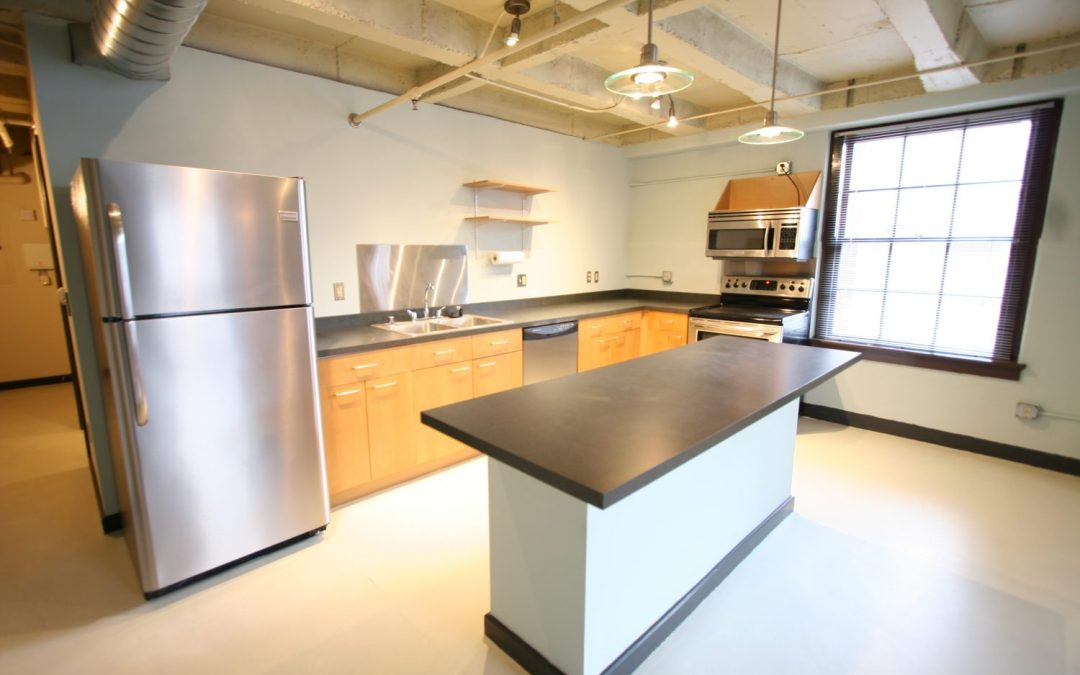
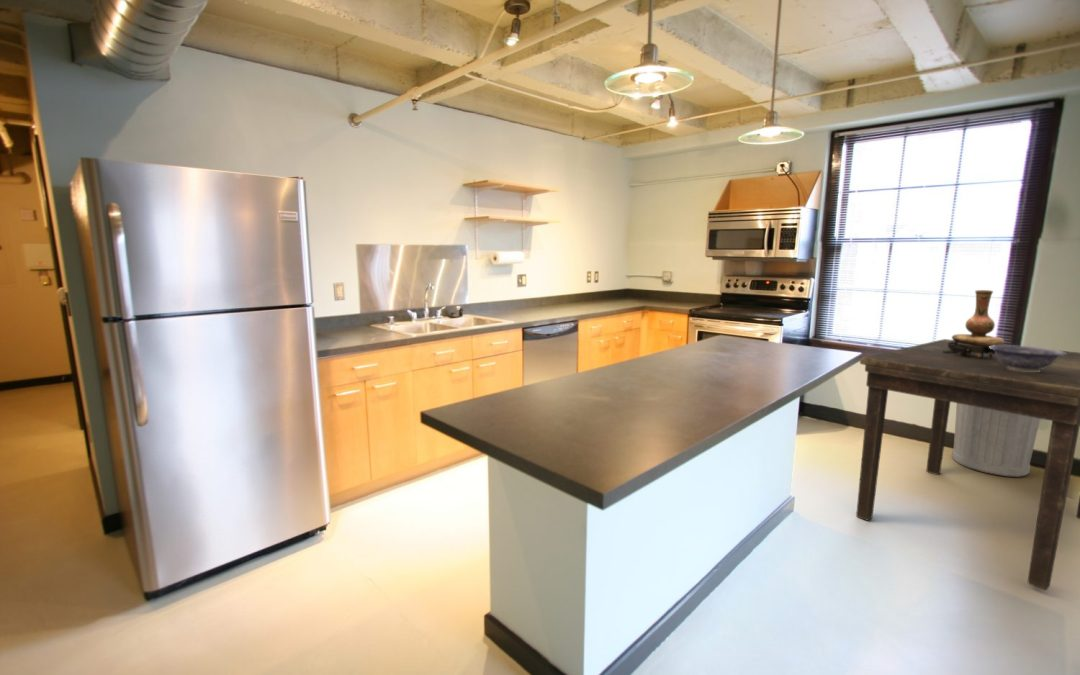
+ dining table (991, 409)
+ vase (976, 322)
+ trash can (995, 419)
+ decorative bowl (1024, 359)
